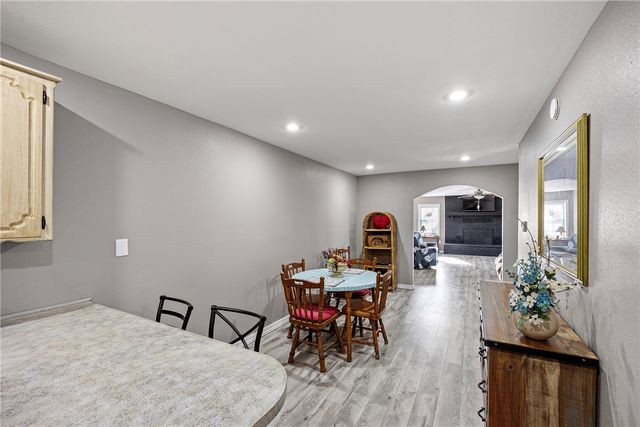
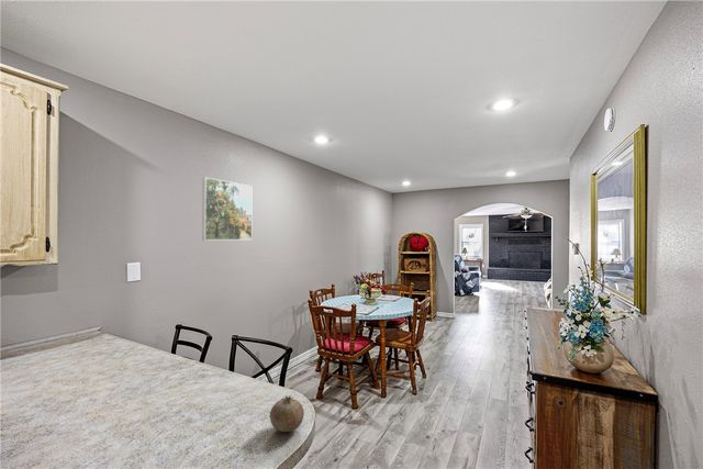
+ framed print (228, 211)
+ fruit (287, 413)
